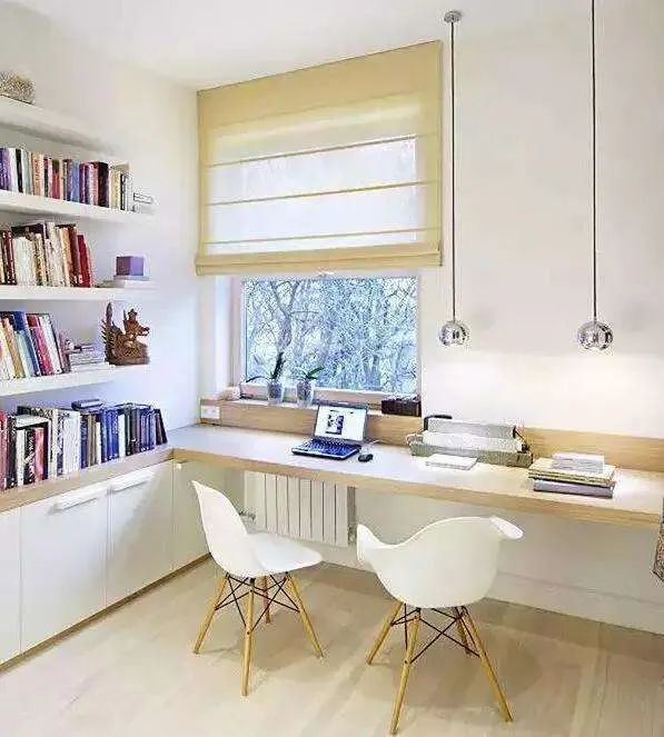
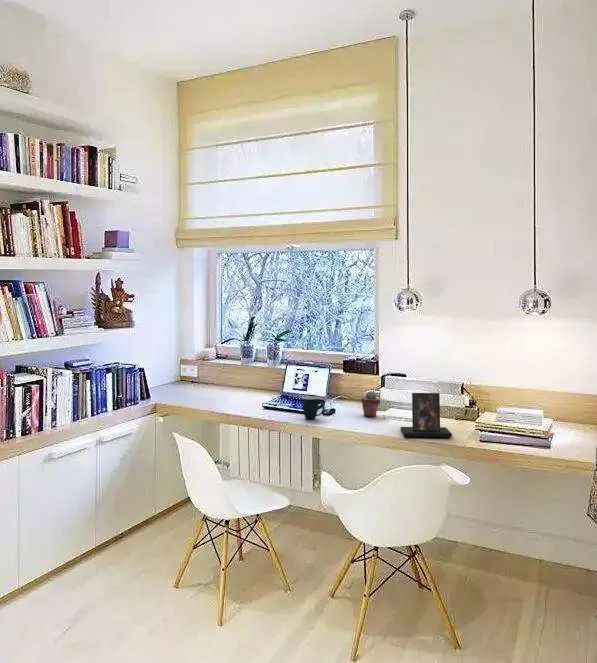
+ potted succulent (370, 403)
+ photo frame (425, 413)
+ mug (313, 408)
